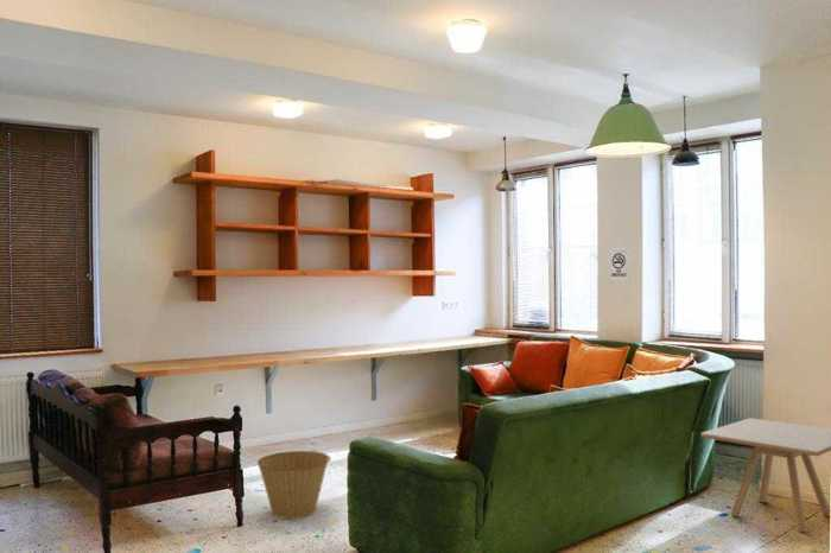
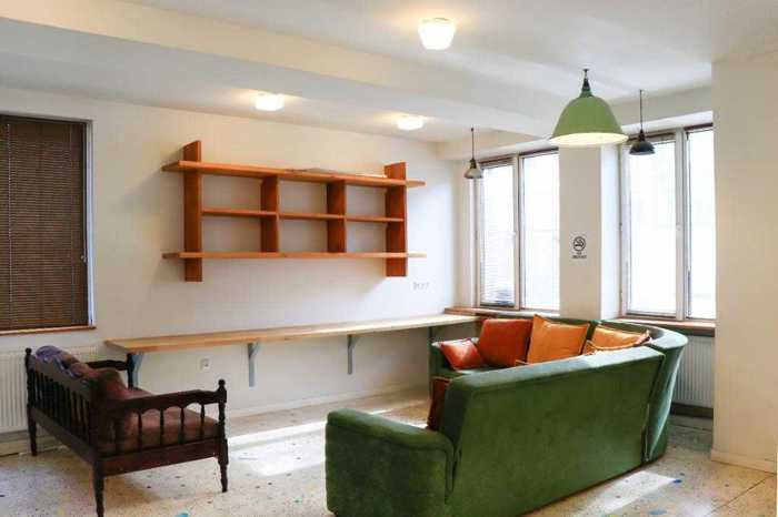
- side table (788, 472)
- basket (294, 484)
